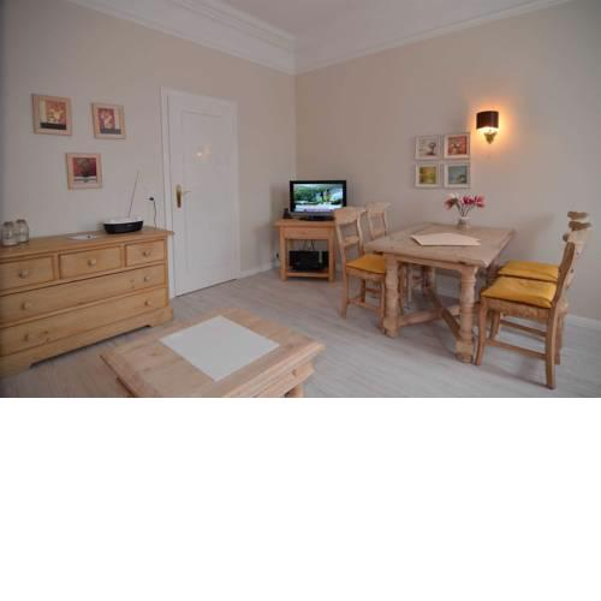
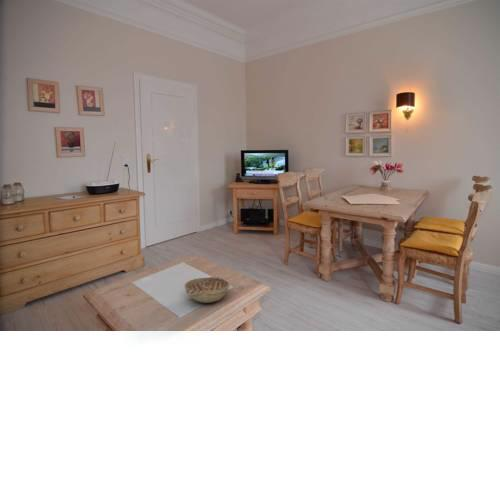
+ decorative bowl (207, 291)
